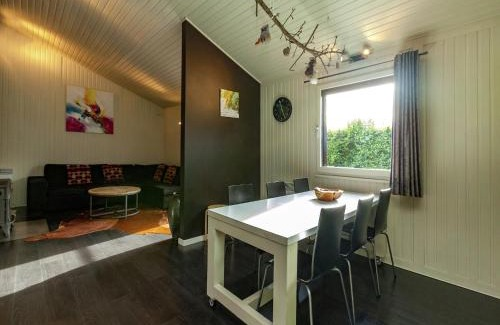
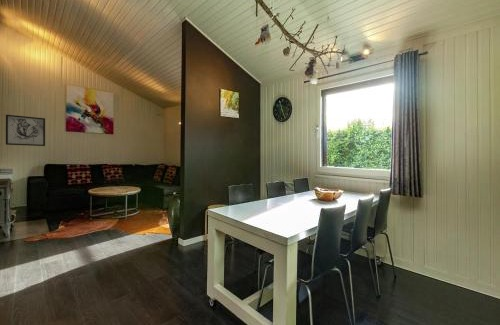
+ wall art (26, 130)
